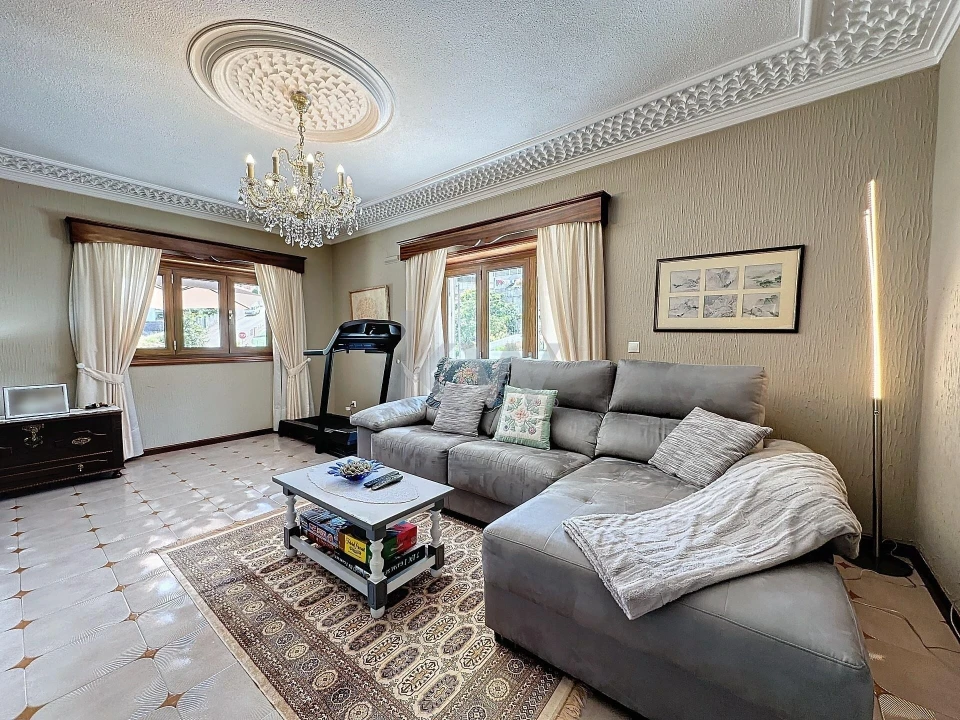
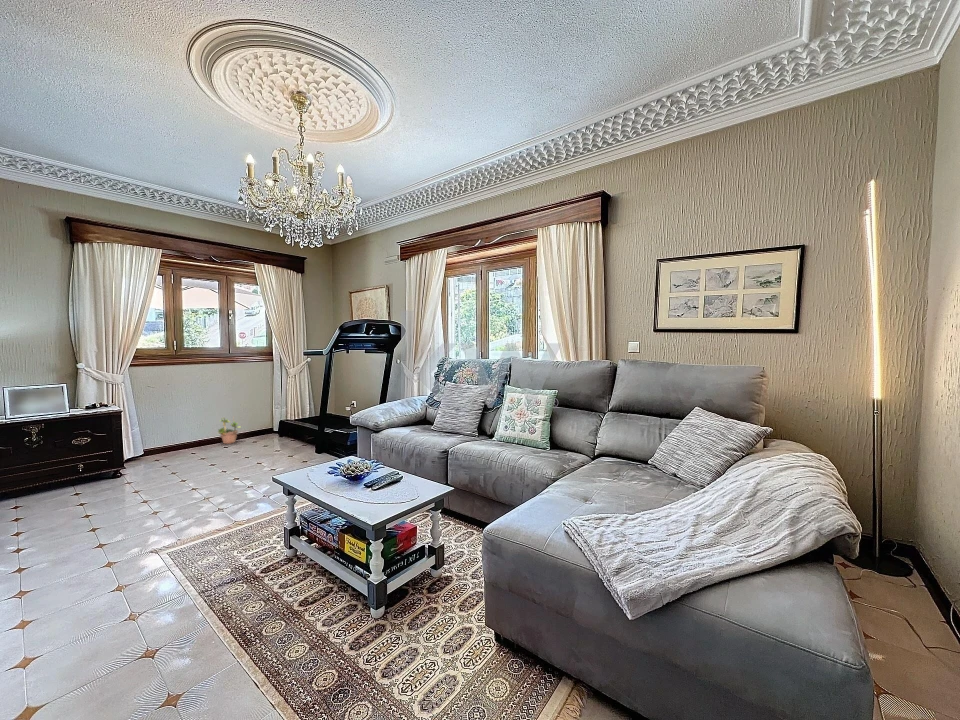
+ potted plant (228, 429)
